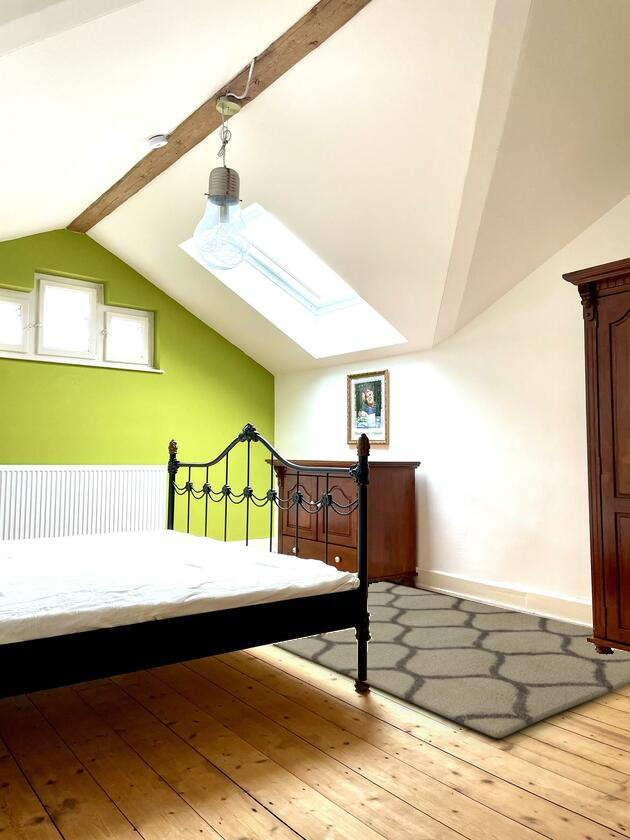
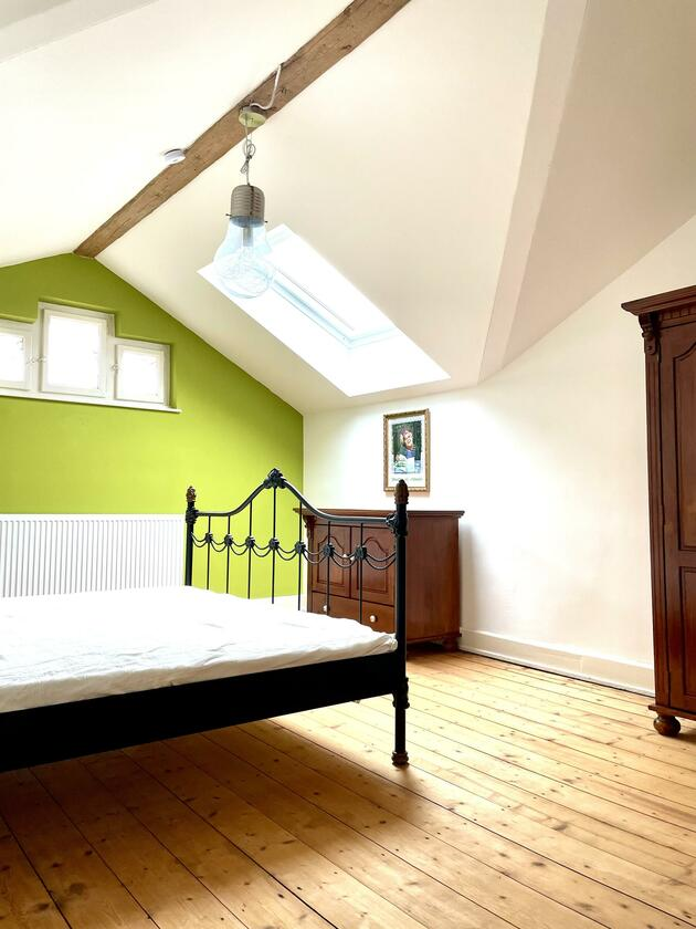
- rug (404, 626)
